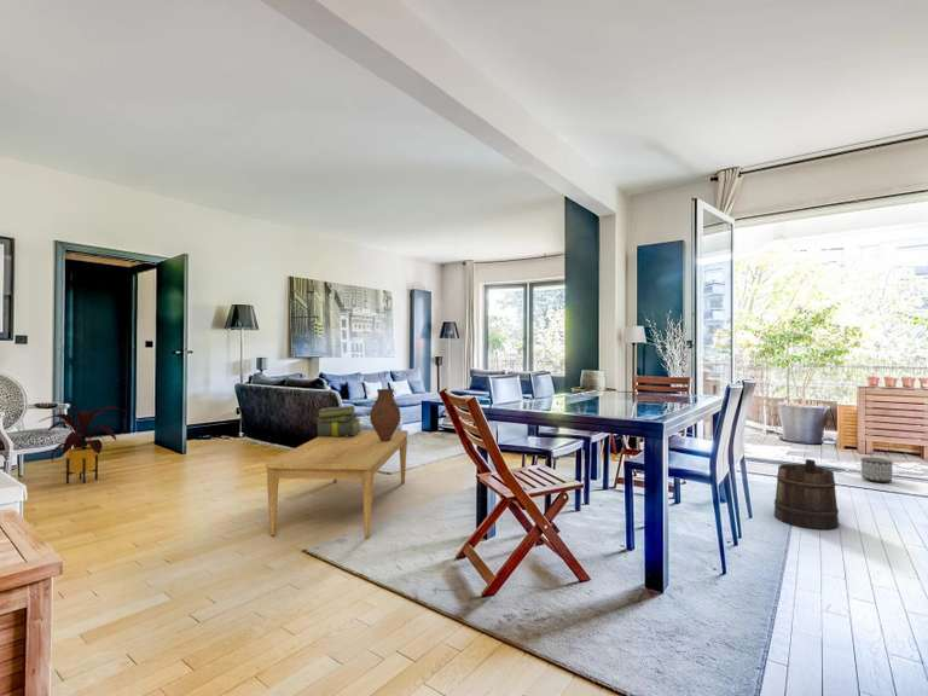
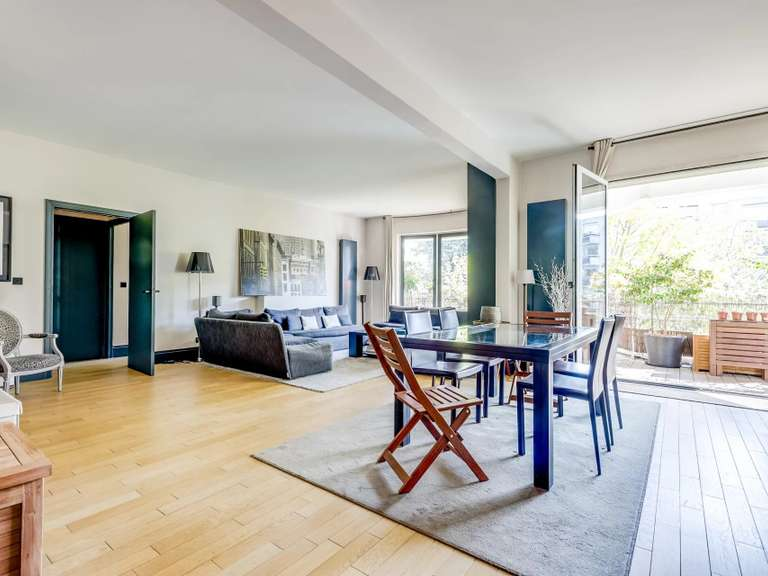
- planter (876, 470)
- vase (384, 414)
- bucket (805, 491)
- coffee table (348, 474)
- stack of books (337, 420)
- house plant (86, 441)
